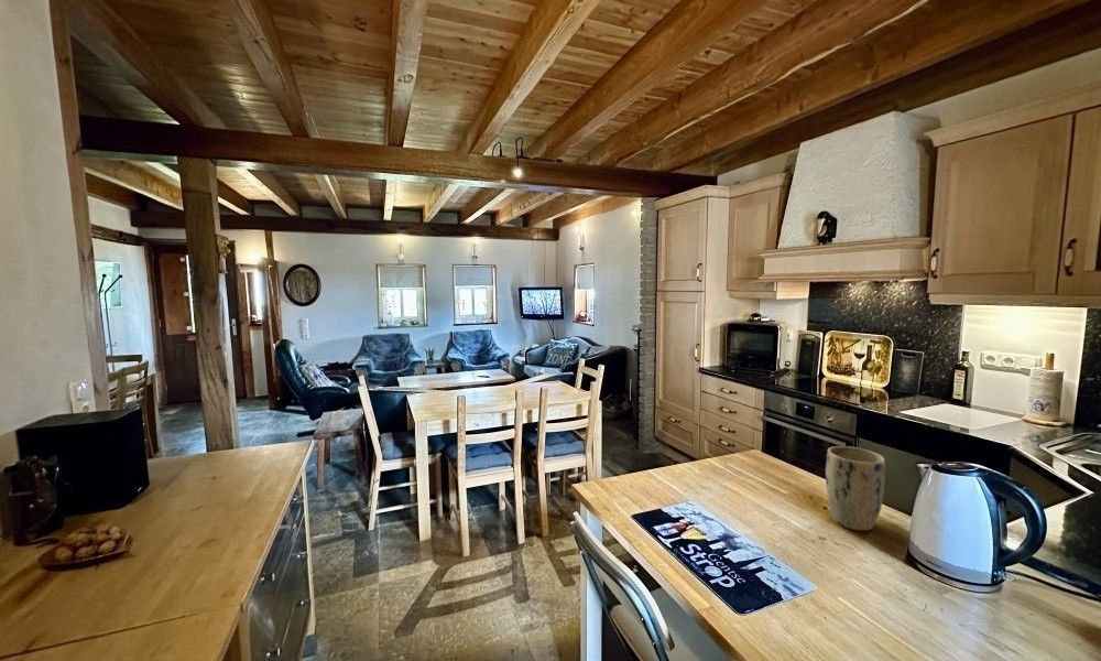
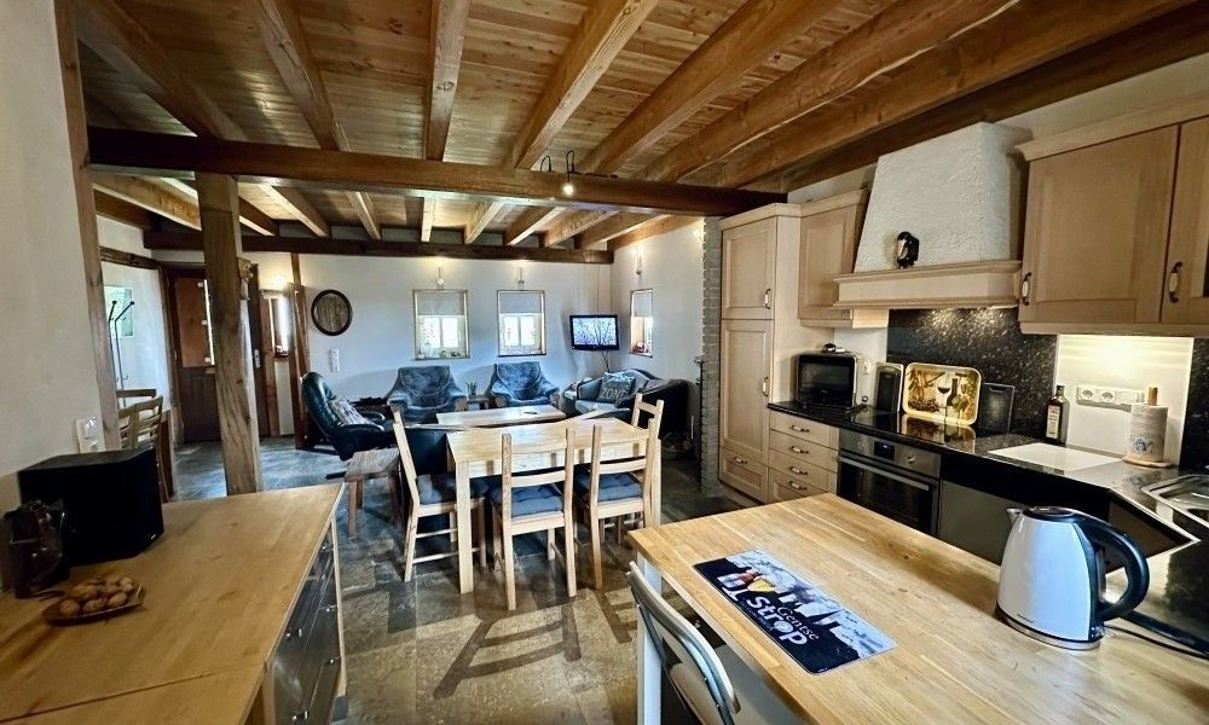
- plant pot (853, 488)
